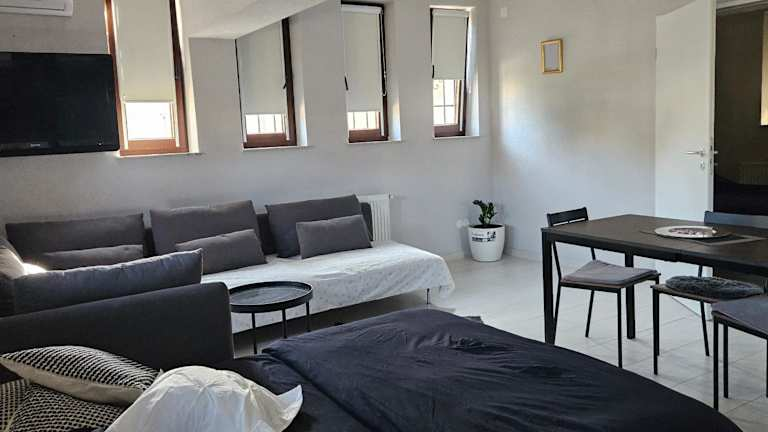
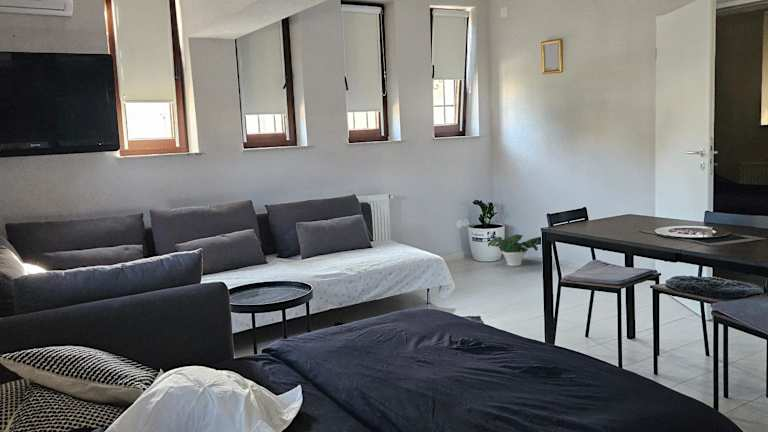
+ potted plant (516, 252)
